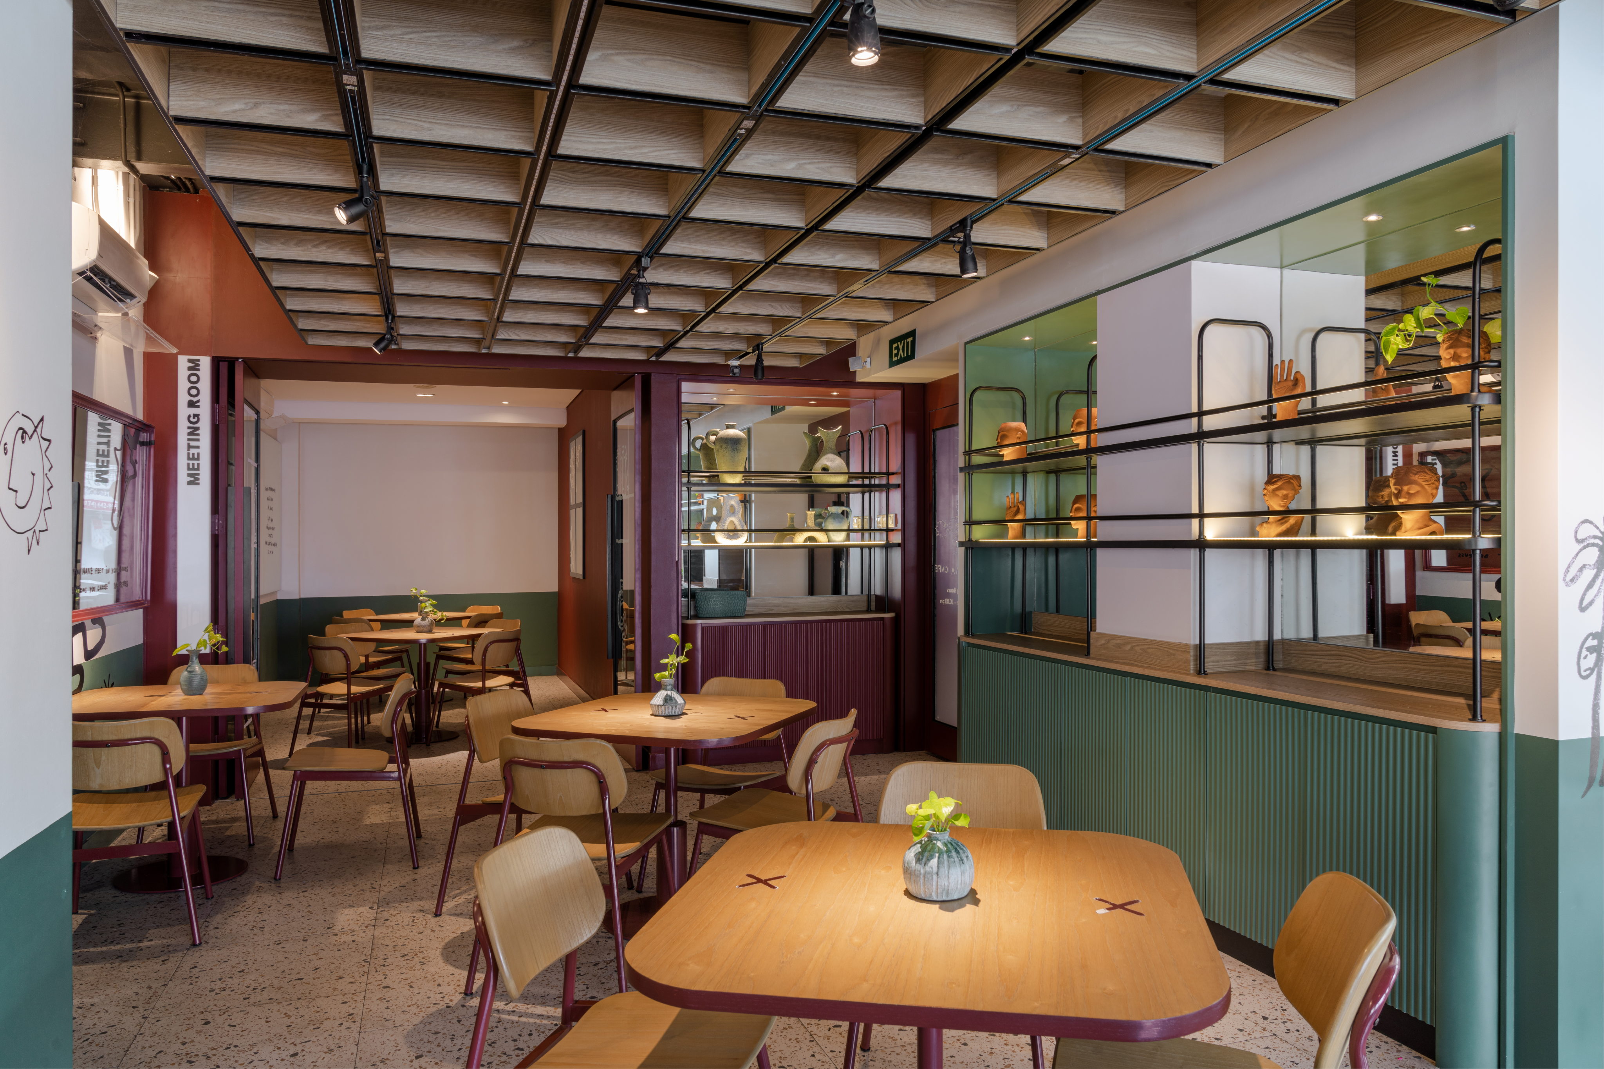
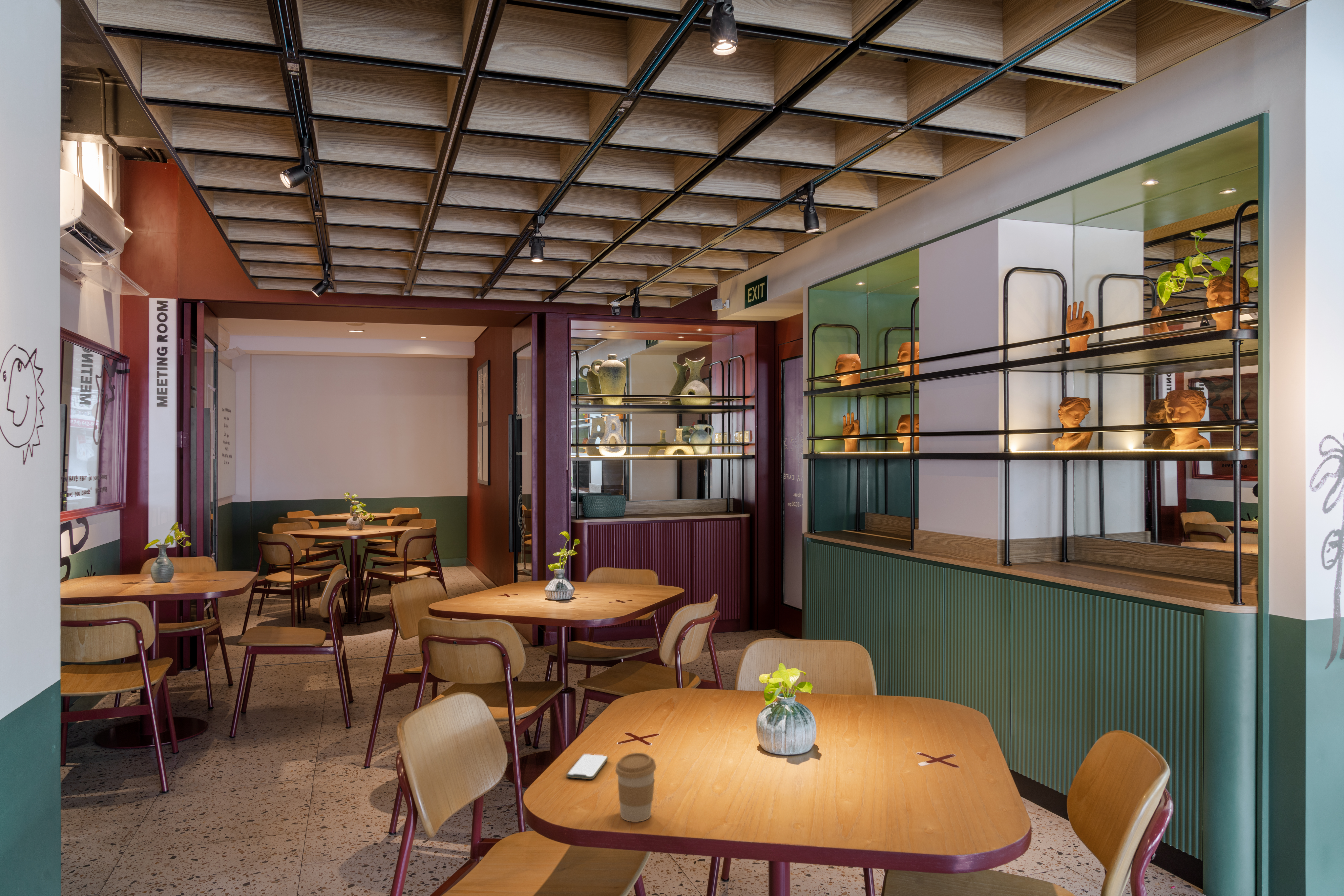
+ coffee cup (636, 786)
+ smartphone (588, 766)
